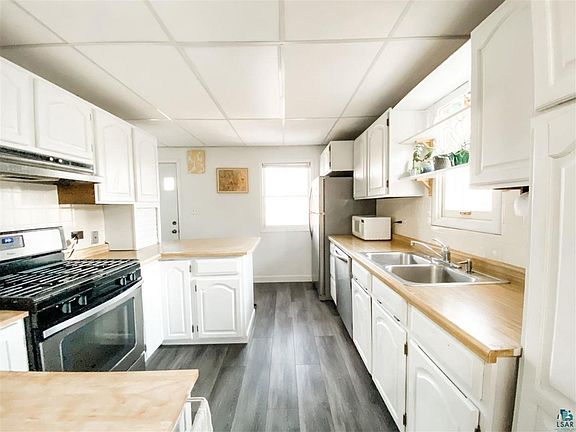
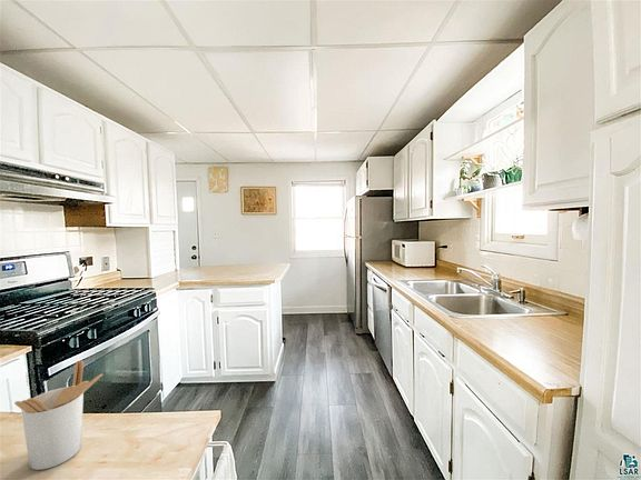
+ utensil holder (63, 414)
